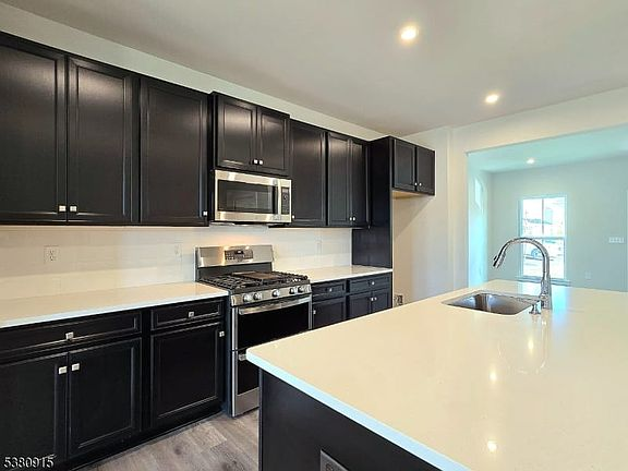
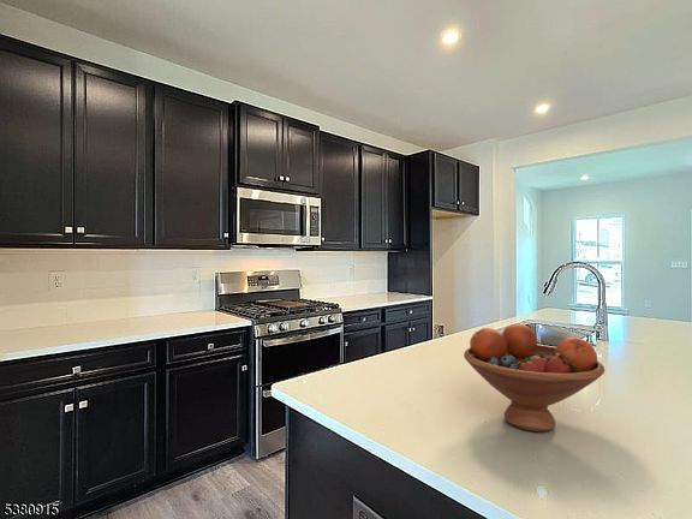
+ fruit bowl (529, 376)
